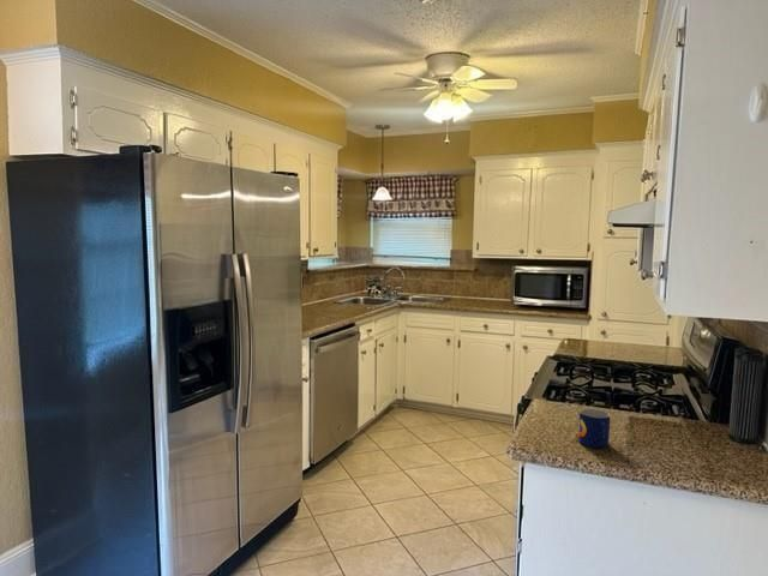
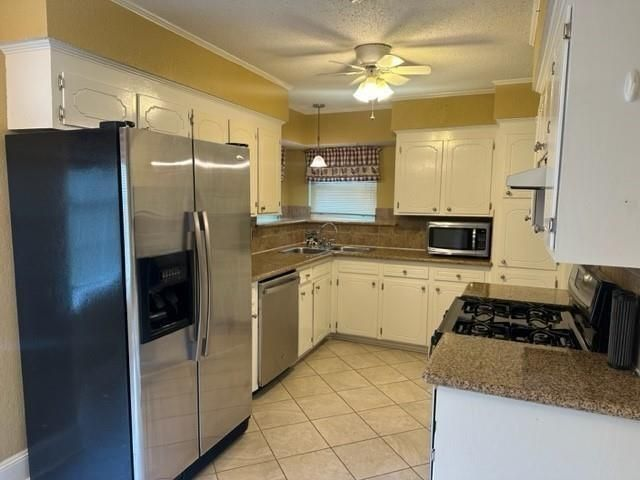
- mug (596, 430)
